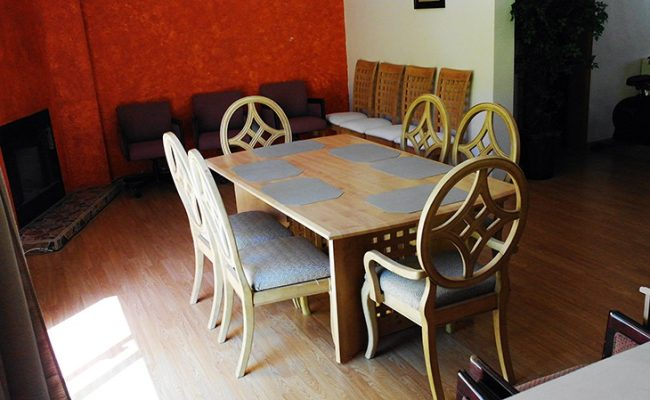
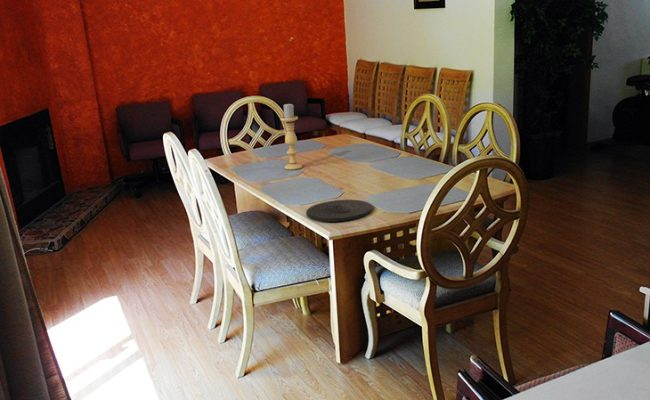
+ candle holder (290, 135)
+ plate (339, 208)
